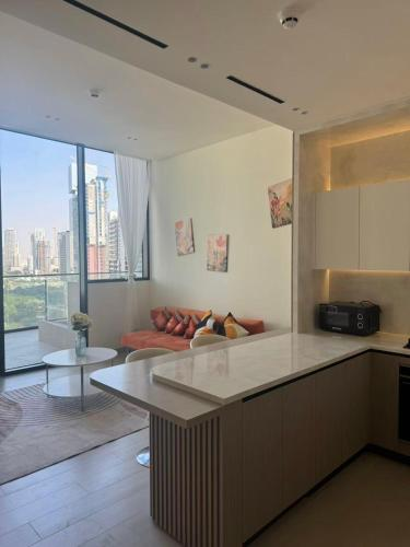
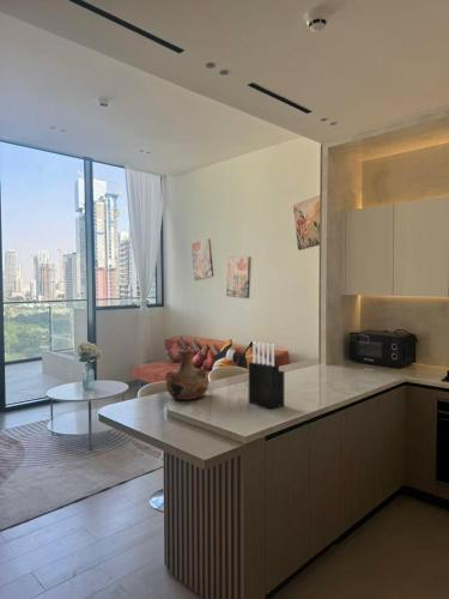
+ knife block (267, 373)
+ vase (187, 373)
